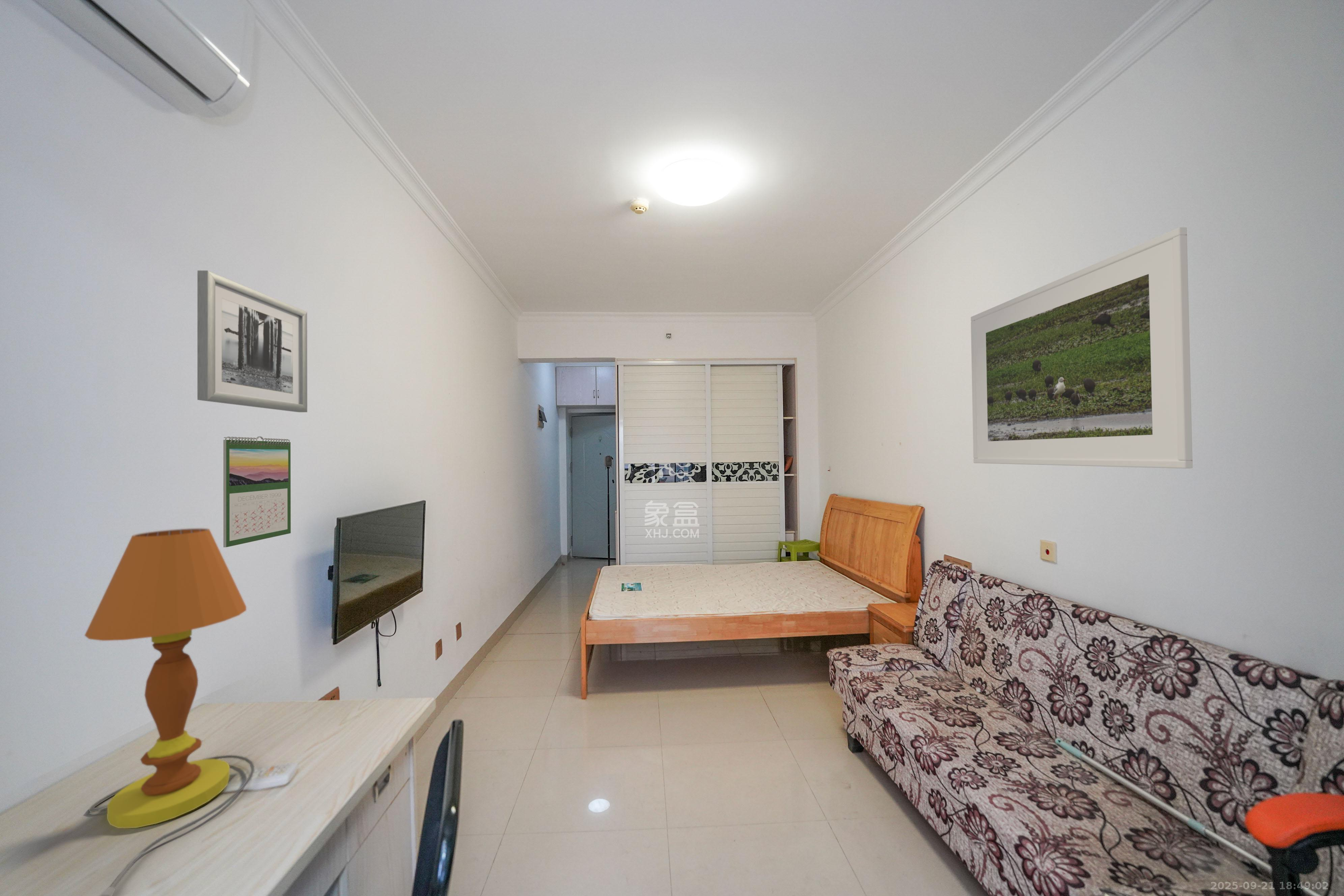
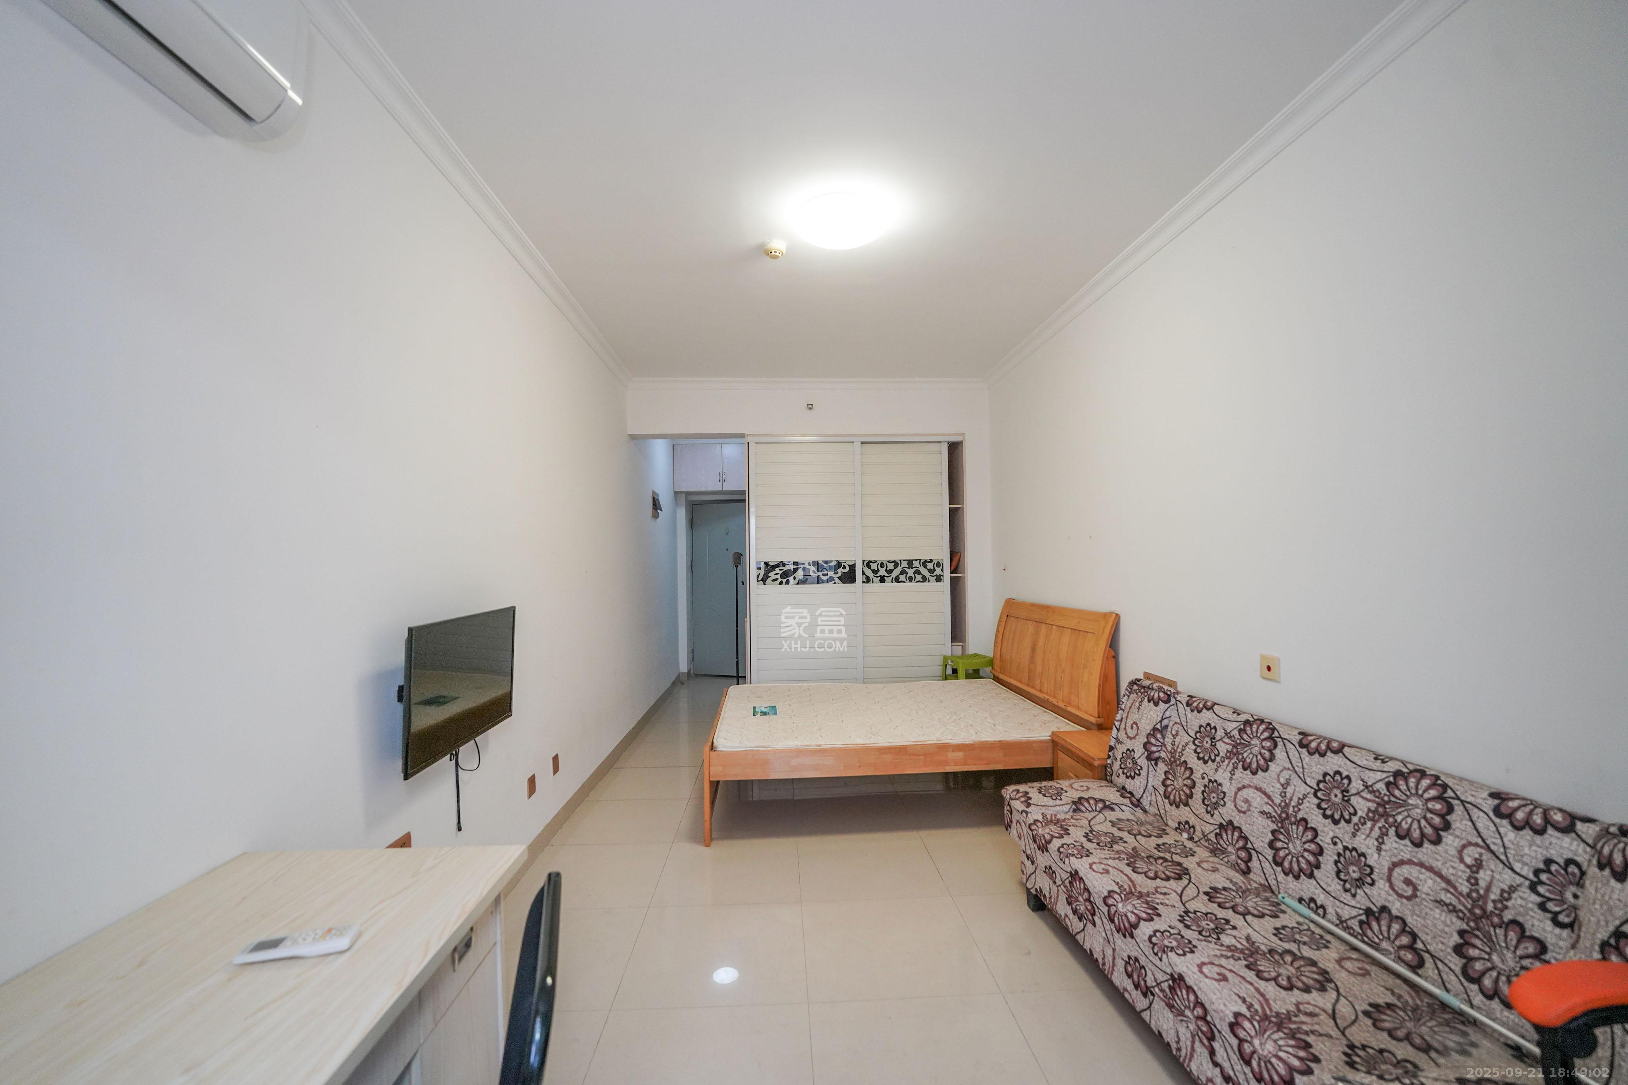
- calendar (260, 488)
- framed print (1054, 374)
- wall art (259, 350)
- table lamp (159, 680)
